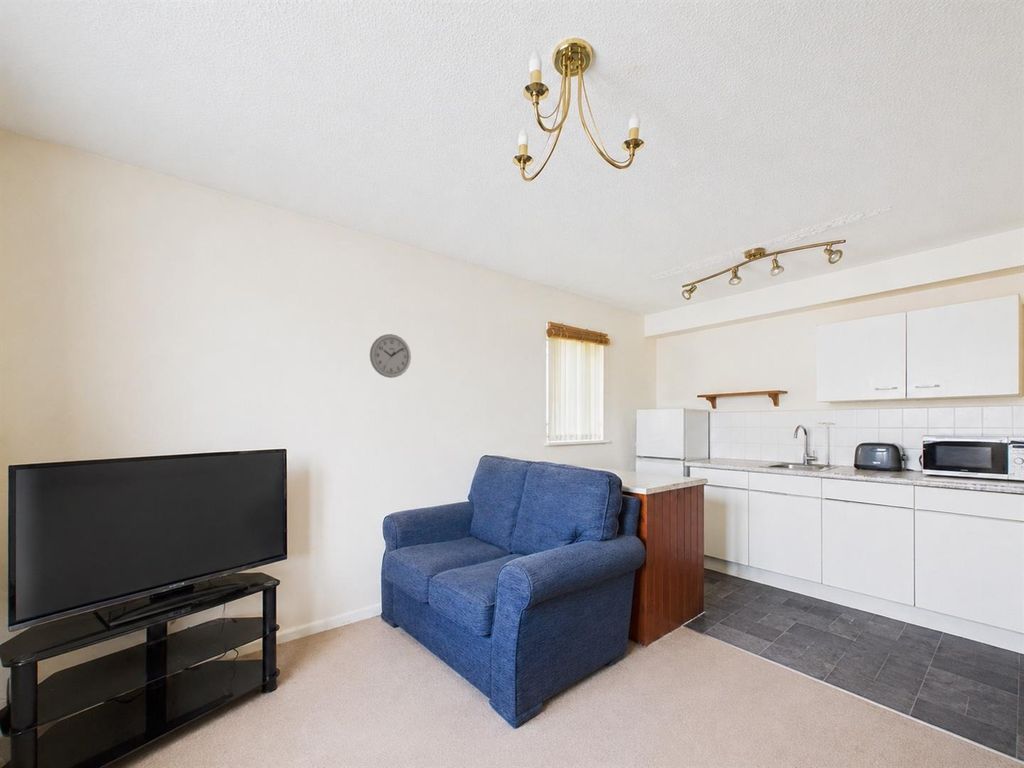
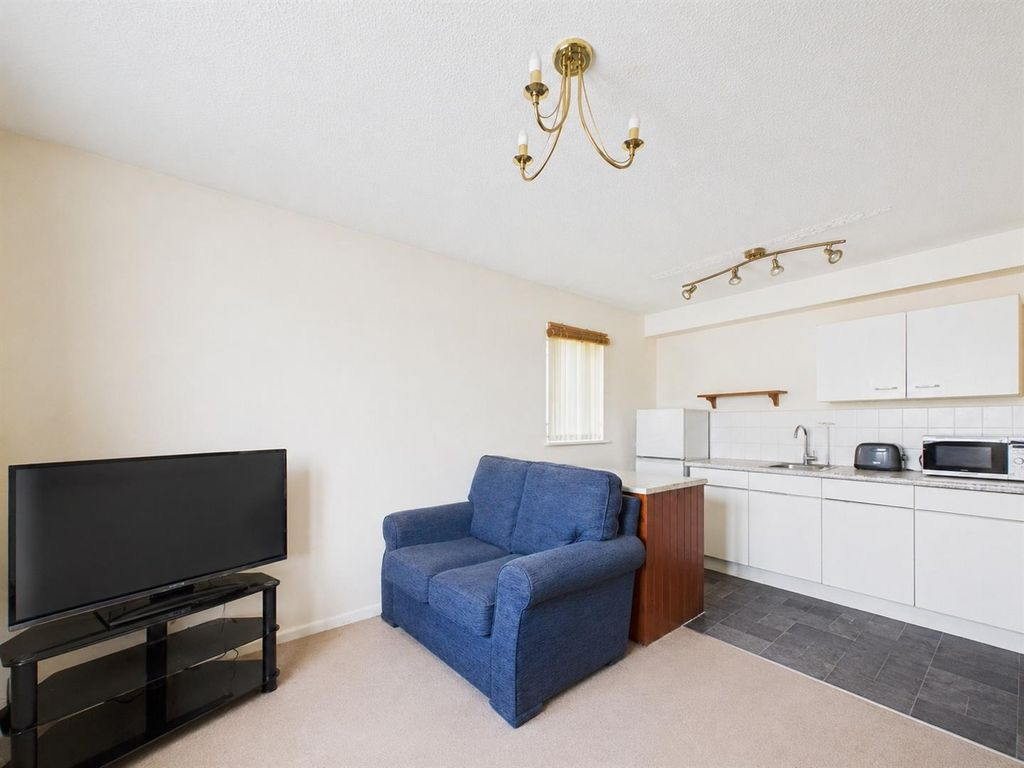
- wall clock (391, 355)
